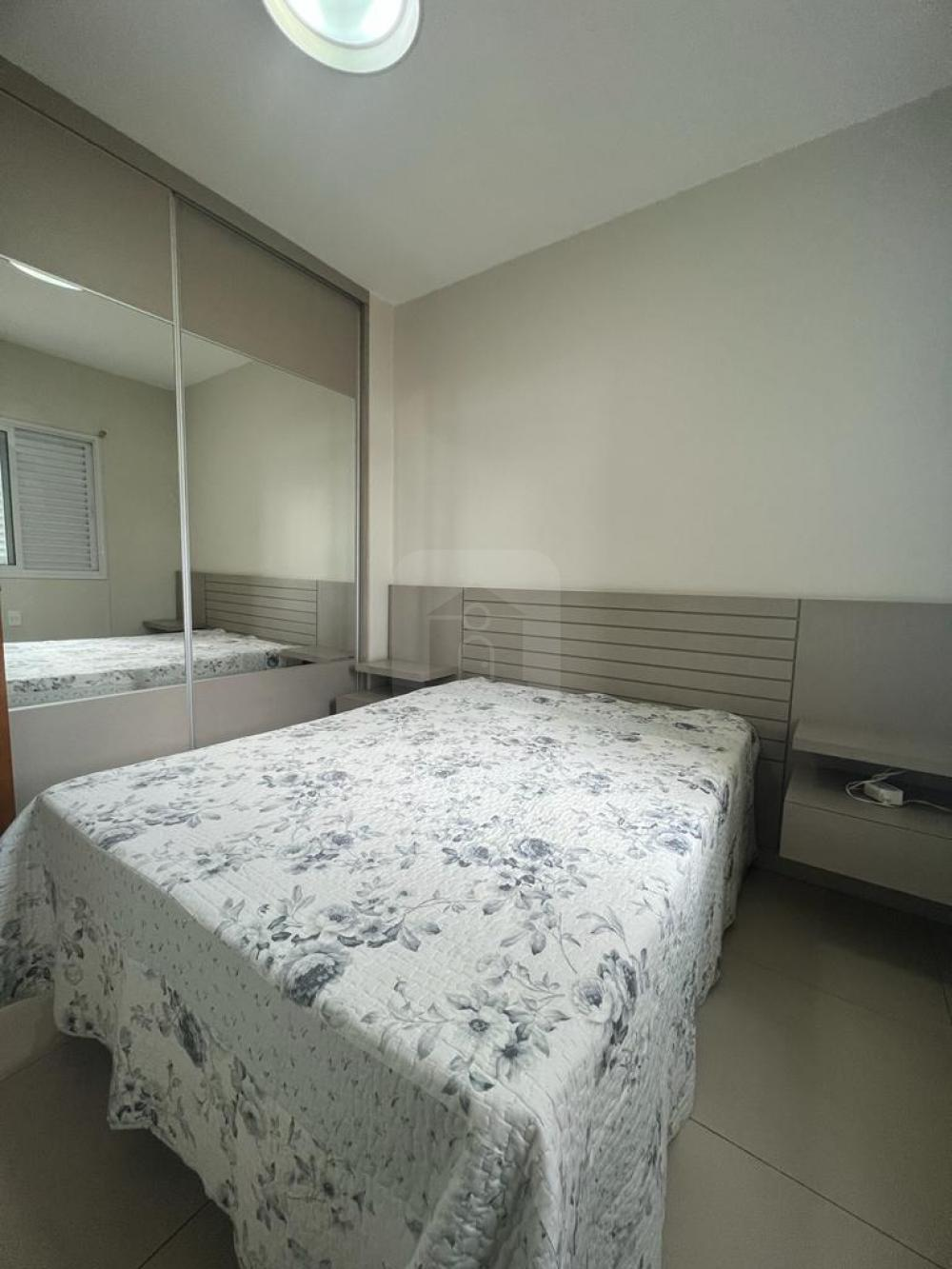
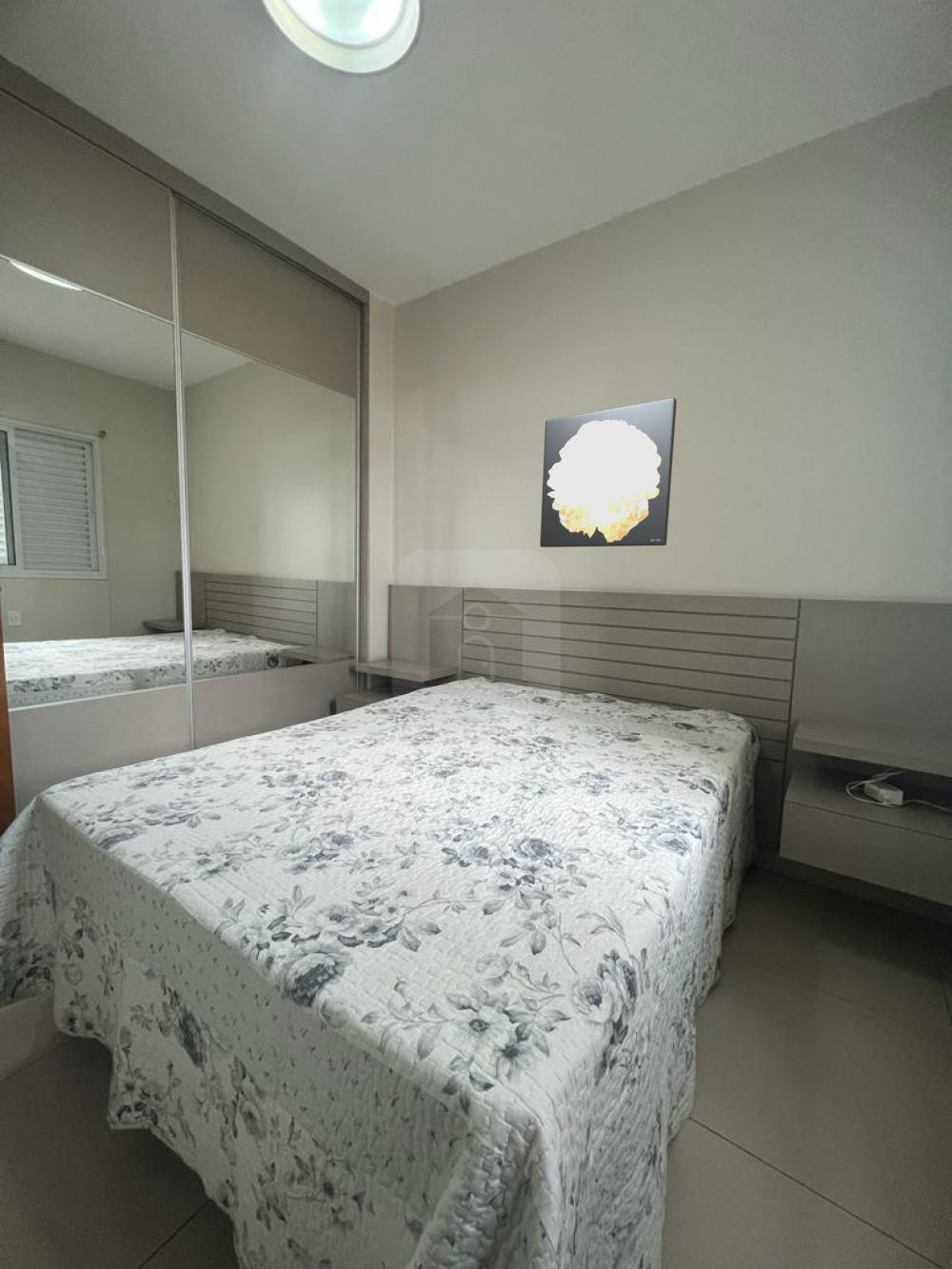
+ wall art (603, 479)
